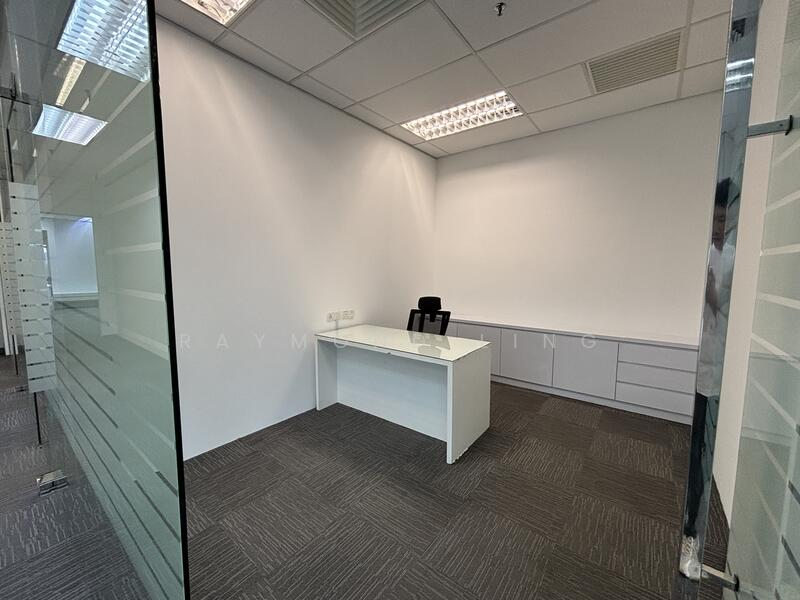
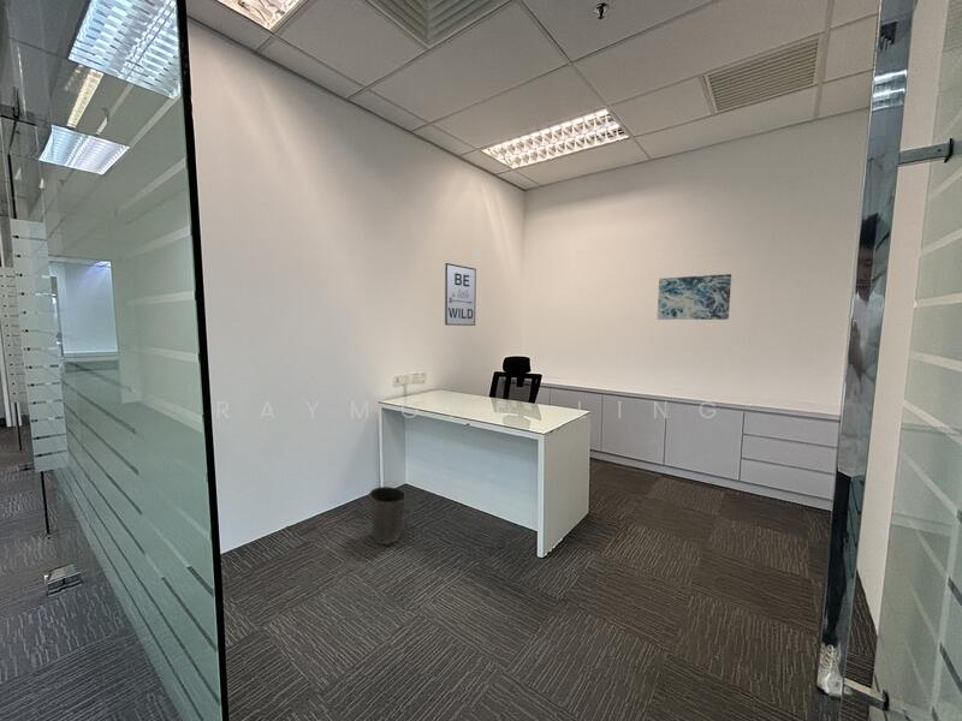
+ wall art (691, 298)
+ waste basket (387, 516)
+ wall art (461, 296)
